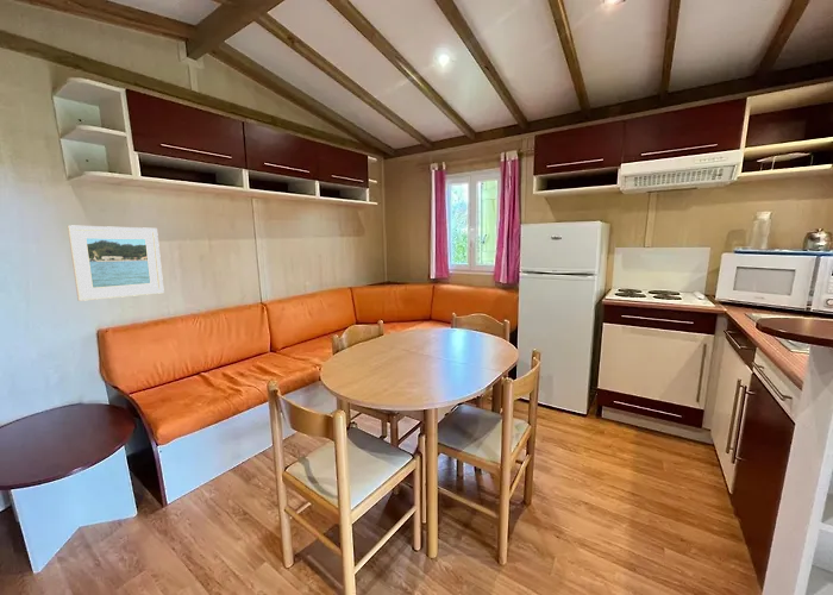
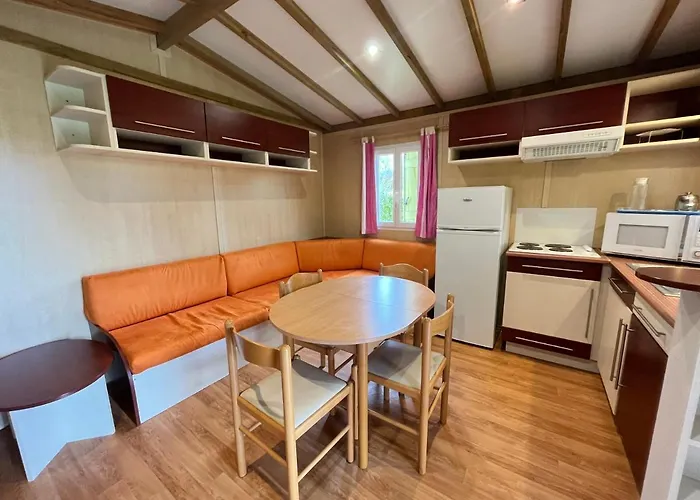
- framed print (119, 262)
